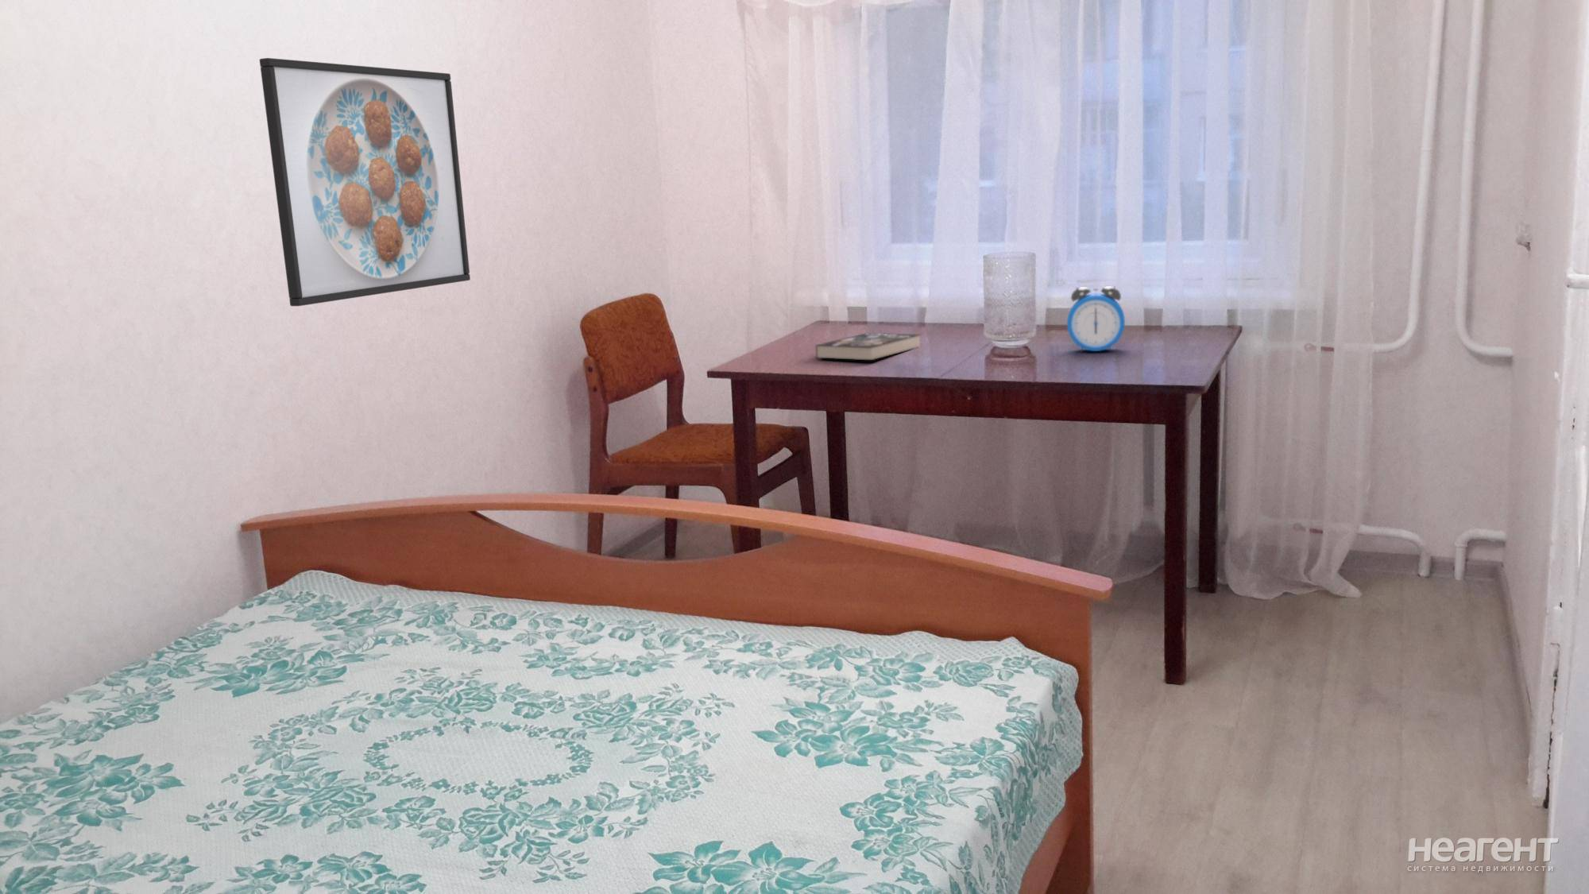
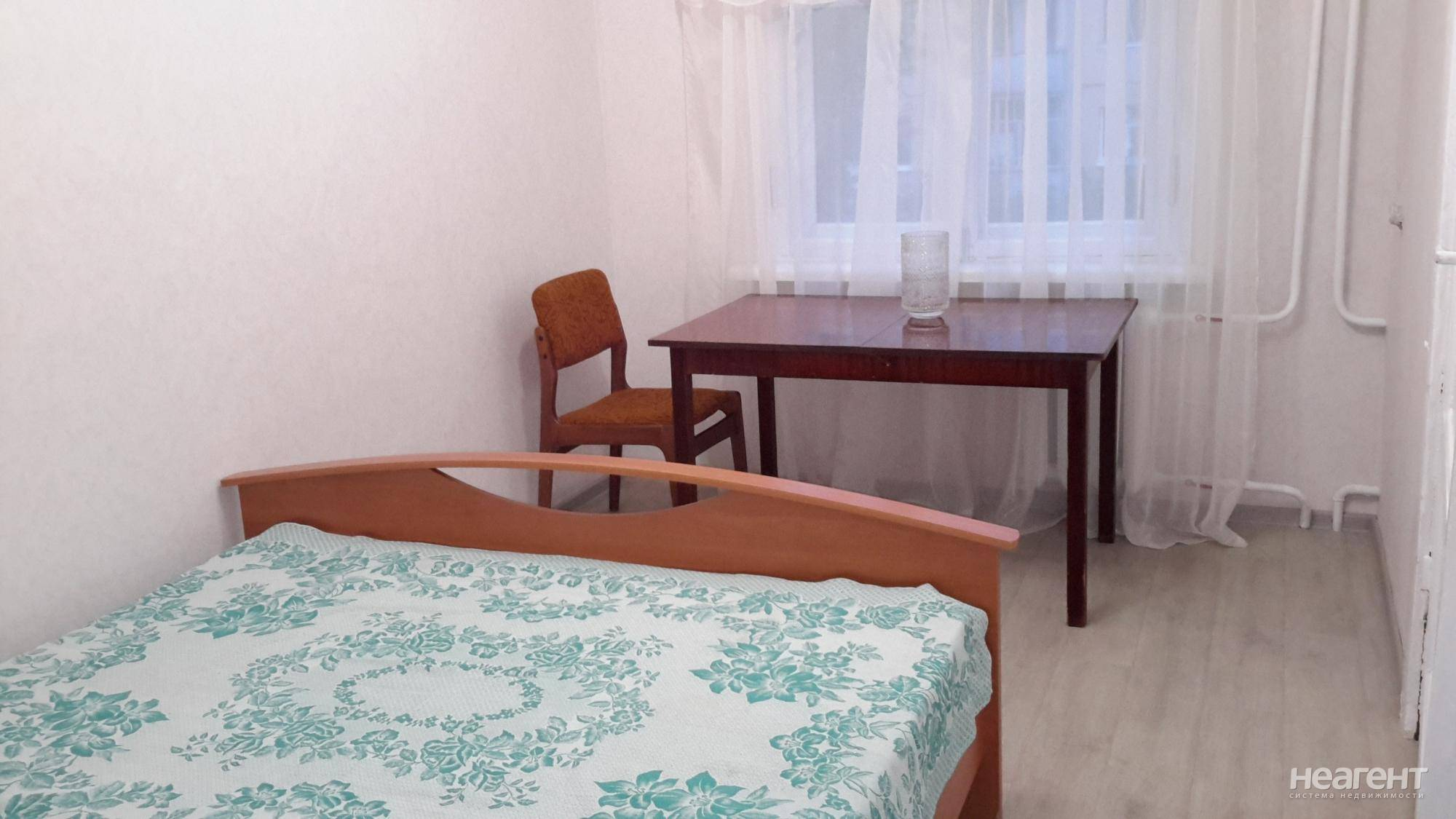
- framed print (375, 181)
- alarm clock (1096, 318)
- book (869, 346)
